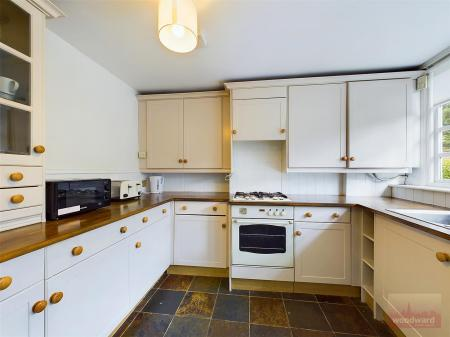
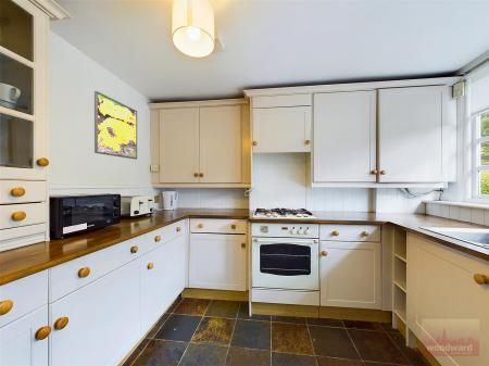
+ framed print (118, 129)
